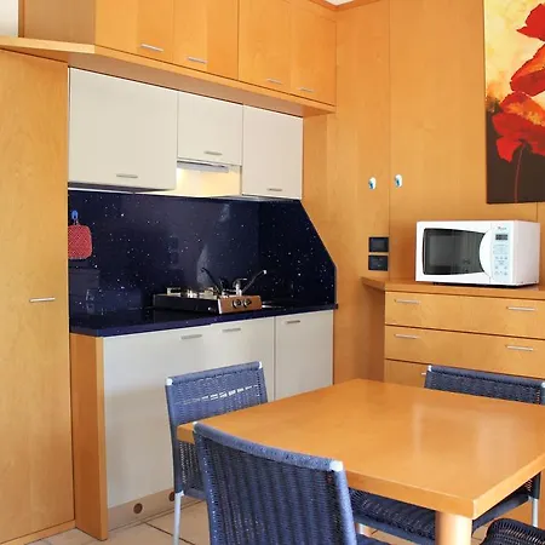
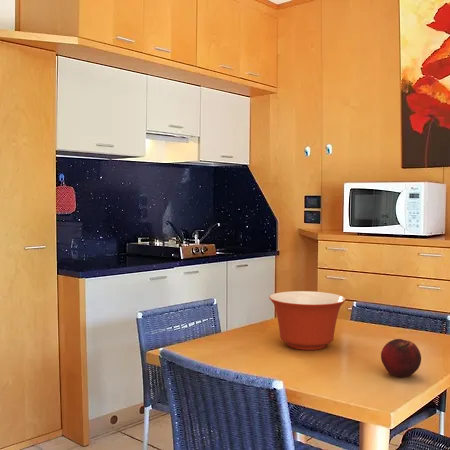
+ fruit (400, 357)
+ mixing bowl (306, 321)
